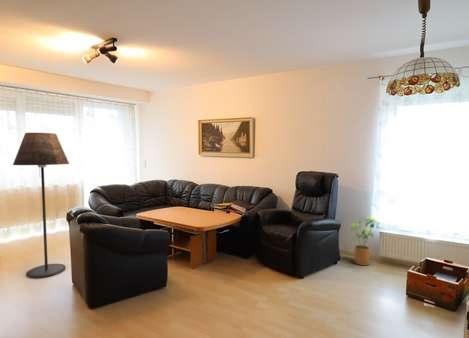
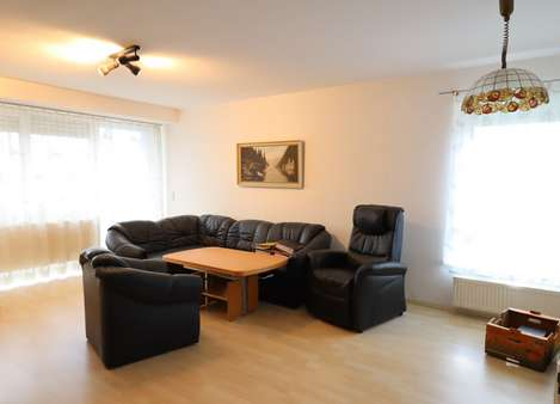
- floor lamp (43, 203)
- house plant (363, 241)
